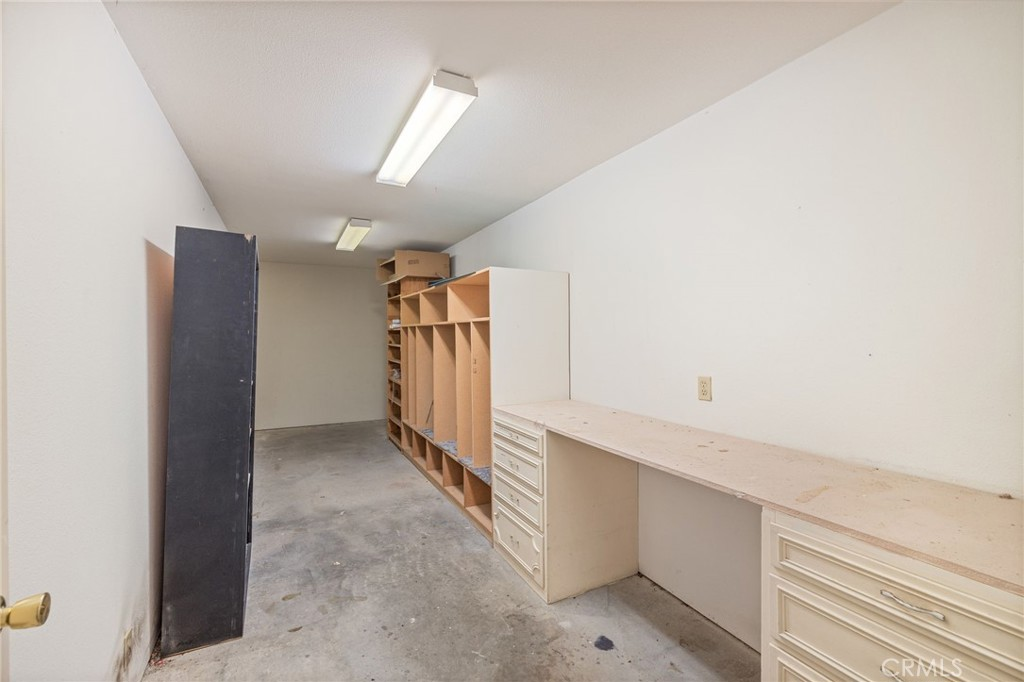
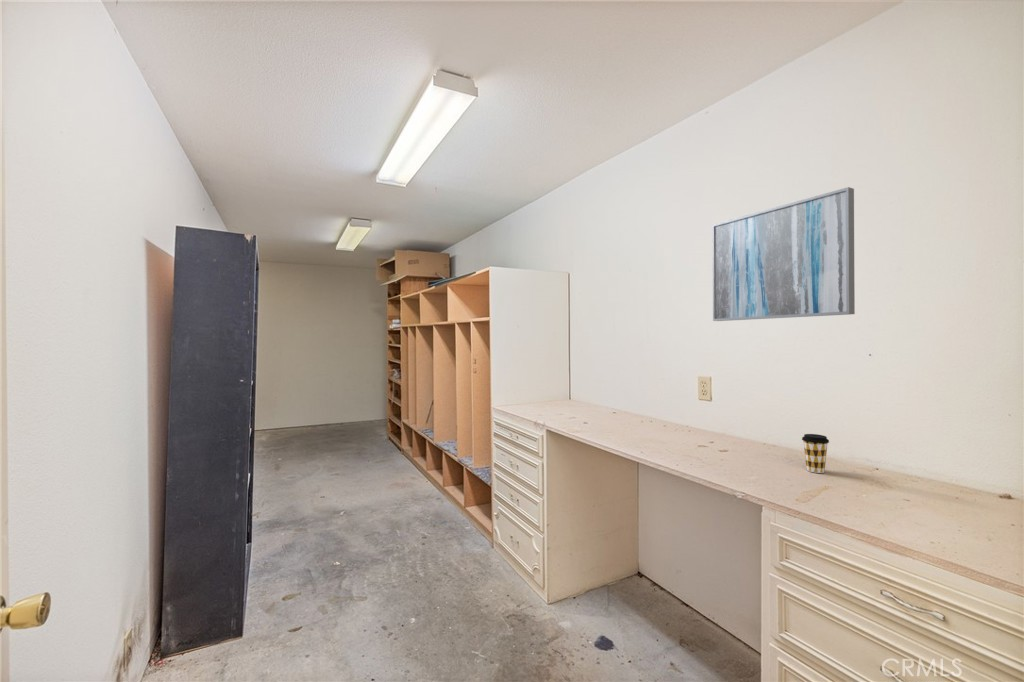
+ coffee cup (815, 453)
+ wall art (774, 263)
